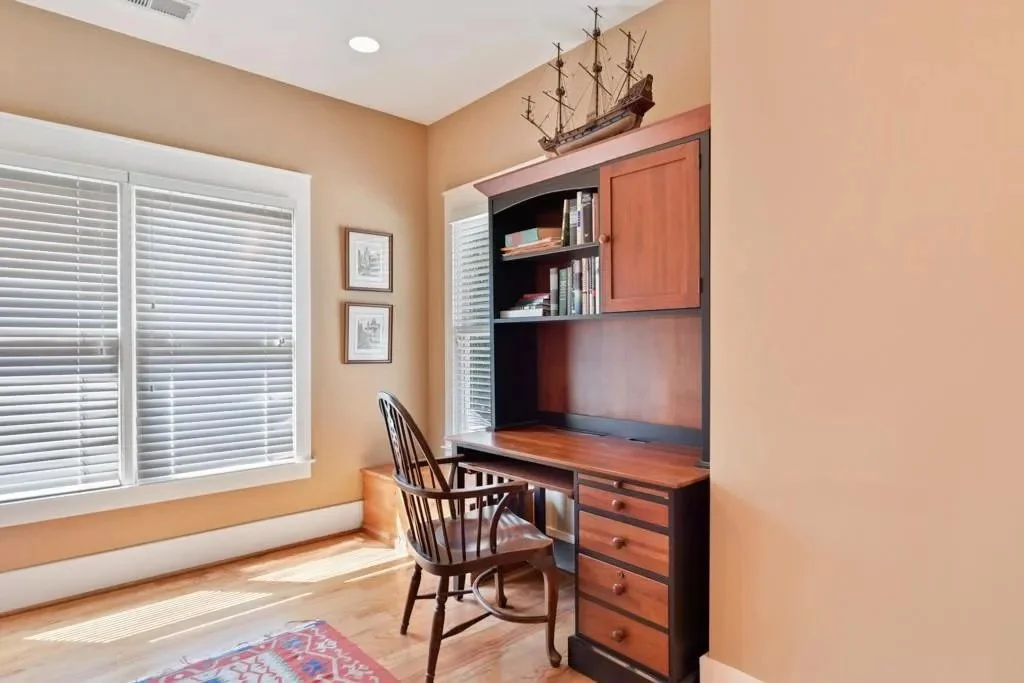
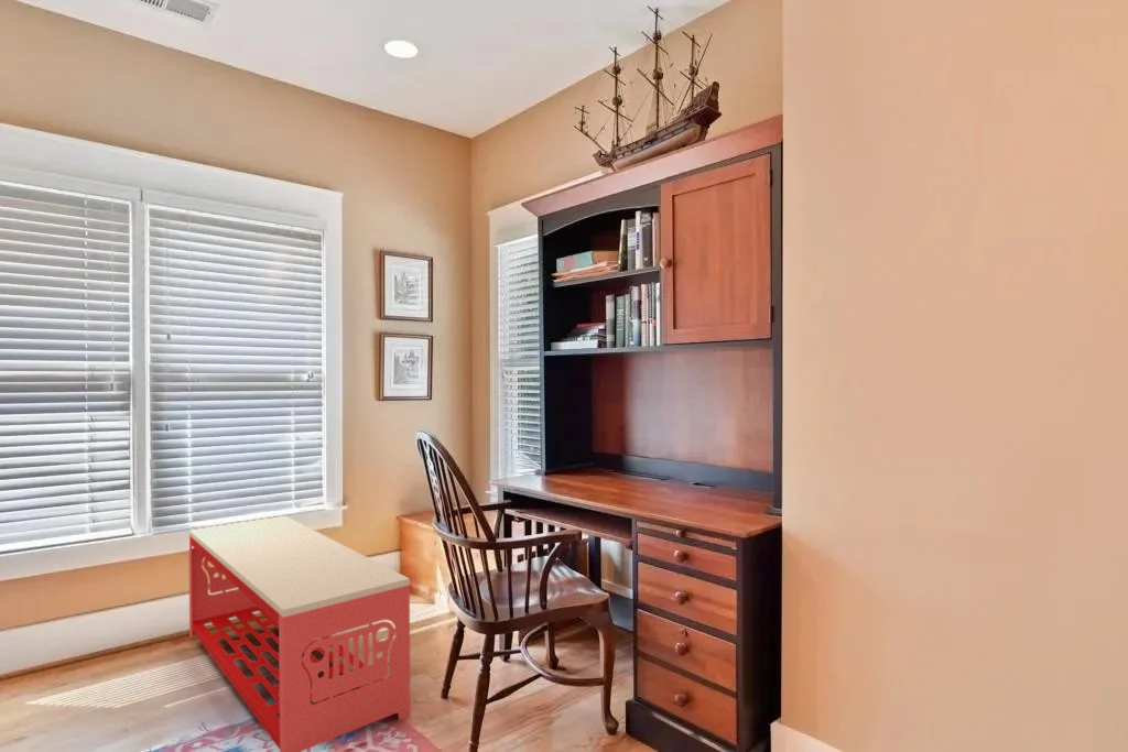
+ storage bench (284, 610)
